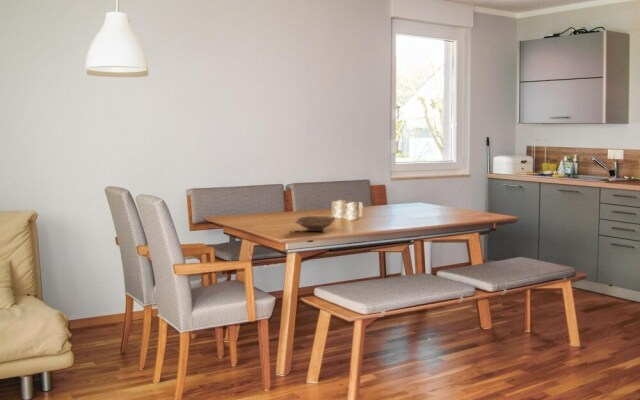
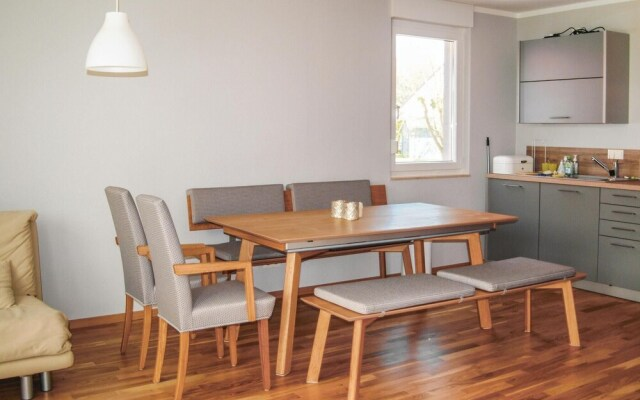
- bowl (312, 224)
